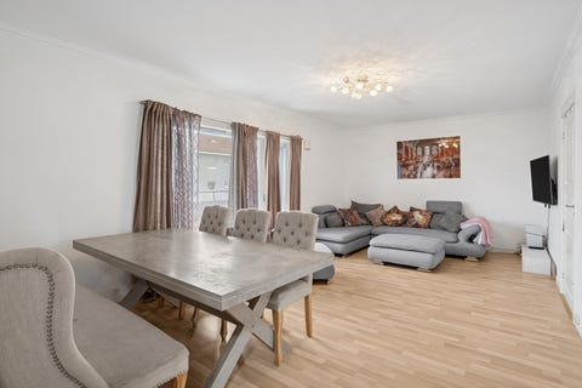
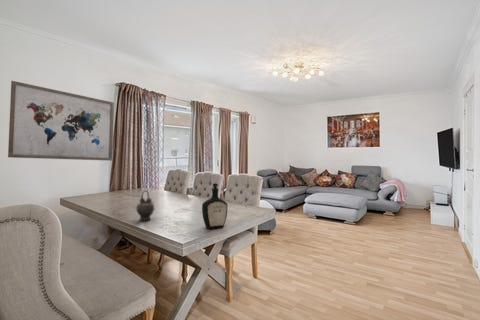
+ bottle (214, 205)
+ teapot (146, 204)
+ wall art (68, 126)
